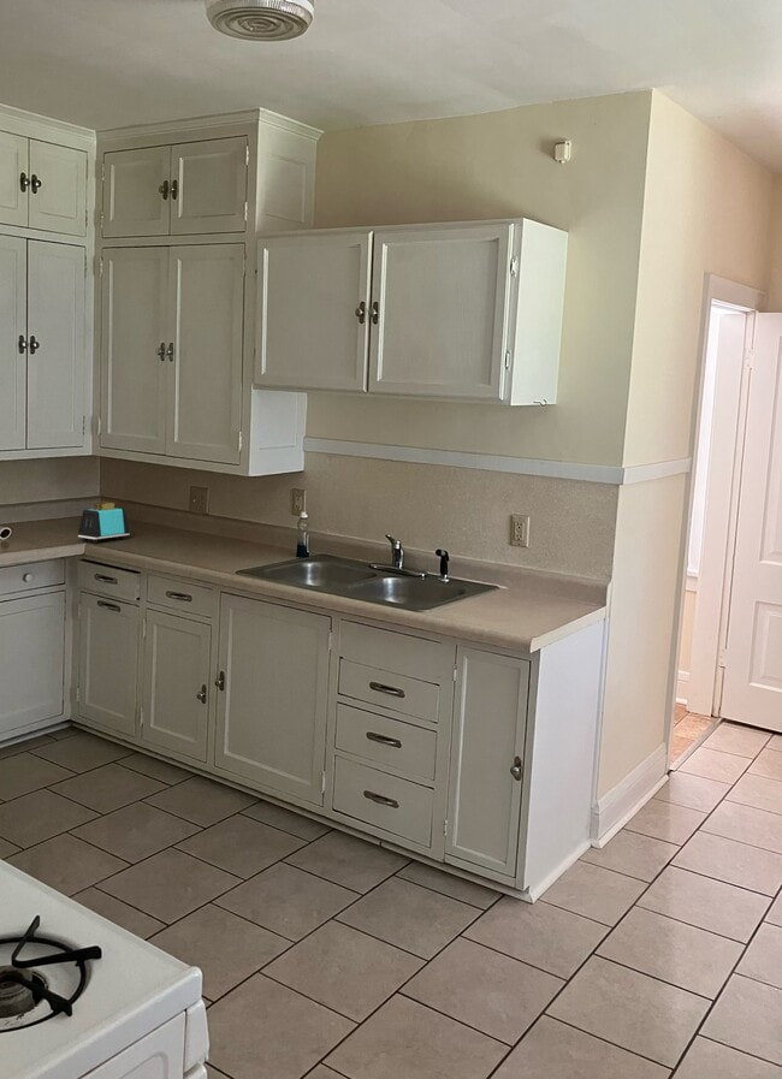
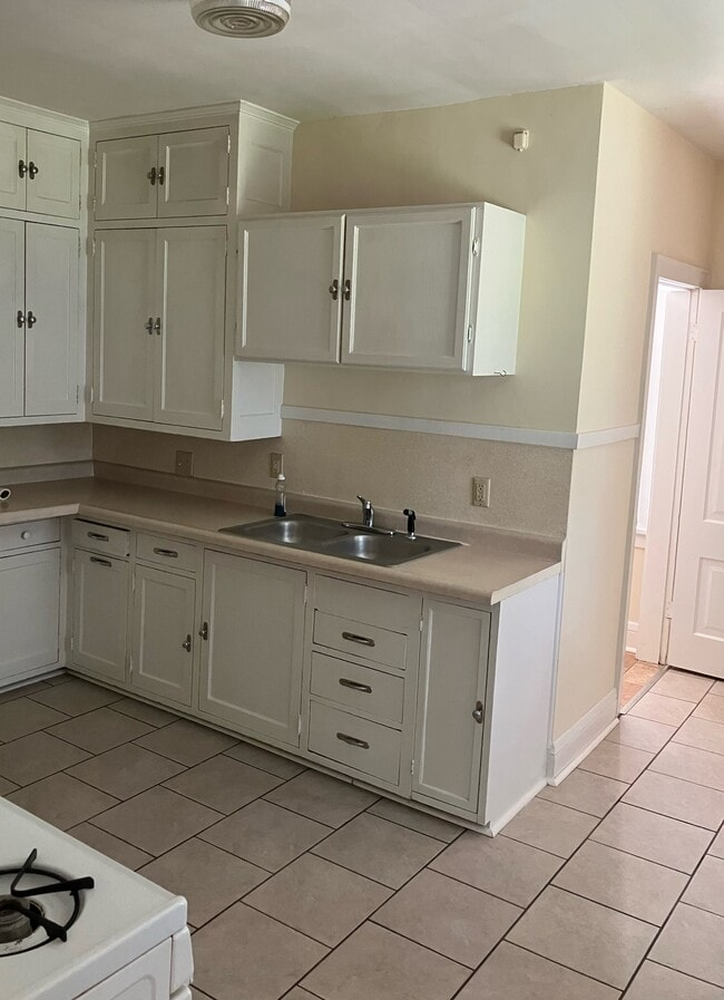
- toaster (103, 521)
